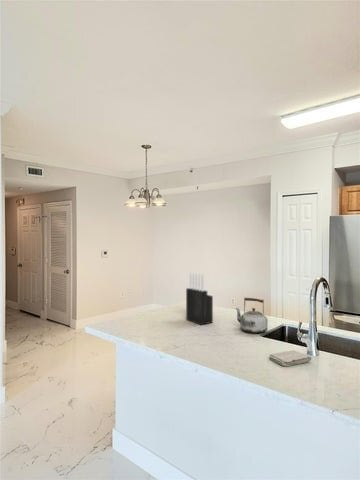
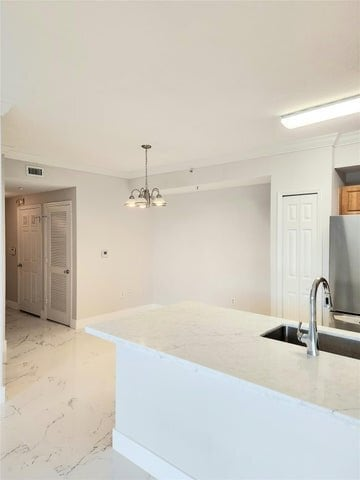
- washcloth (289, 357)
- kettle (250, 313)
- knife block (200, 297)
